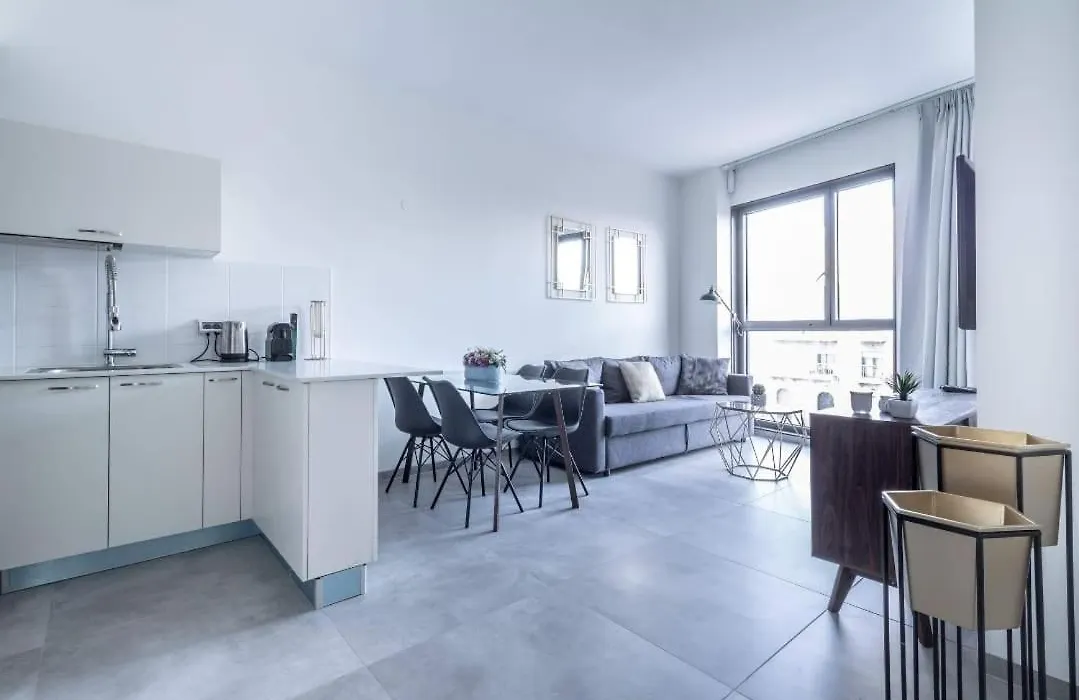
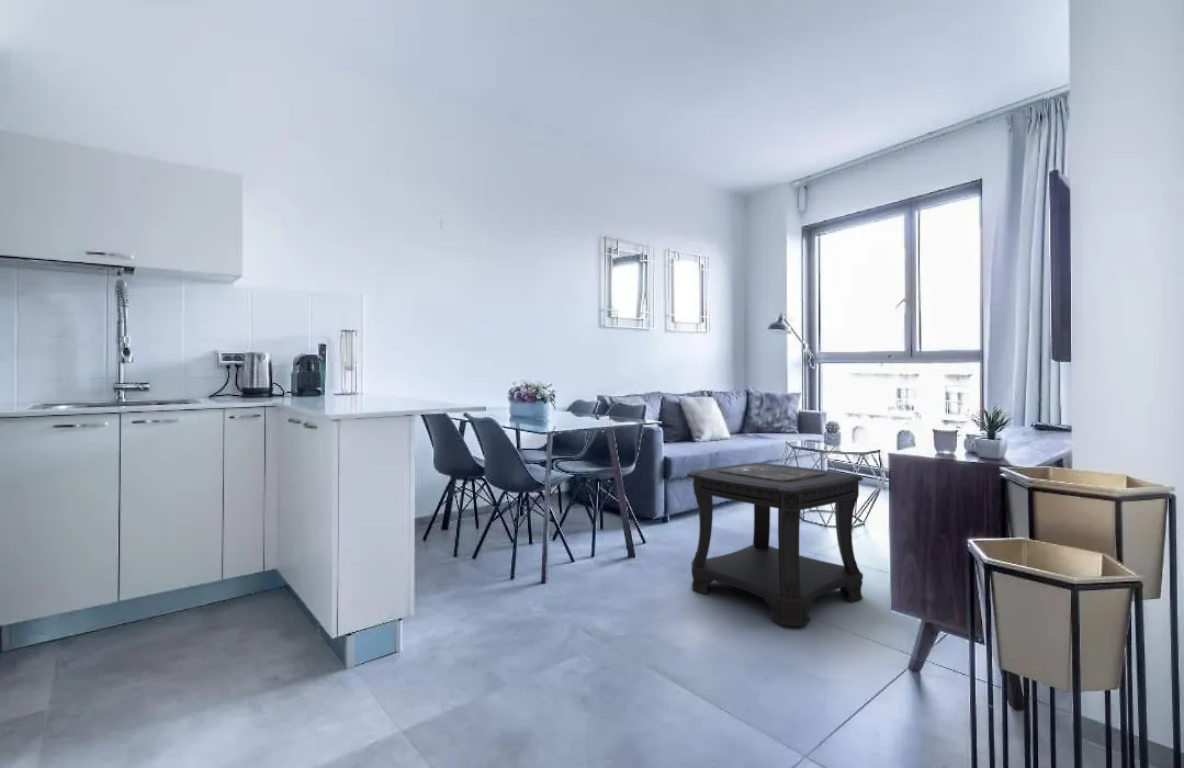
+ side table (768, 532)
